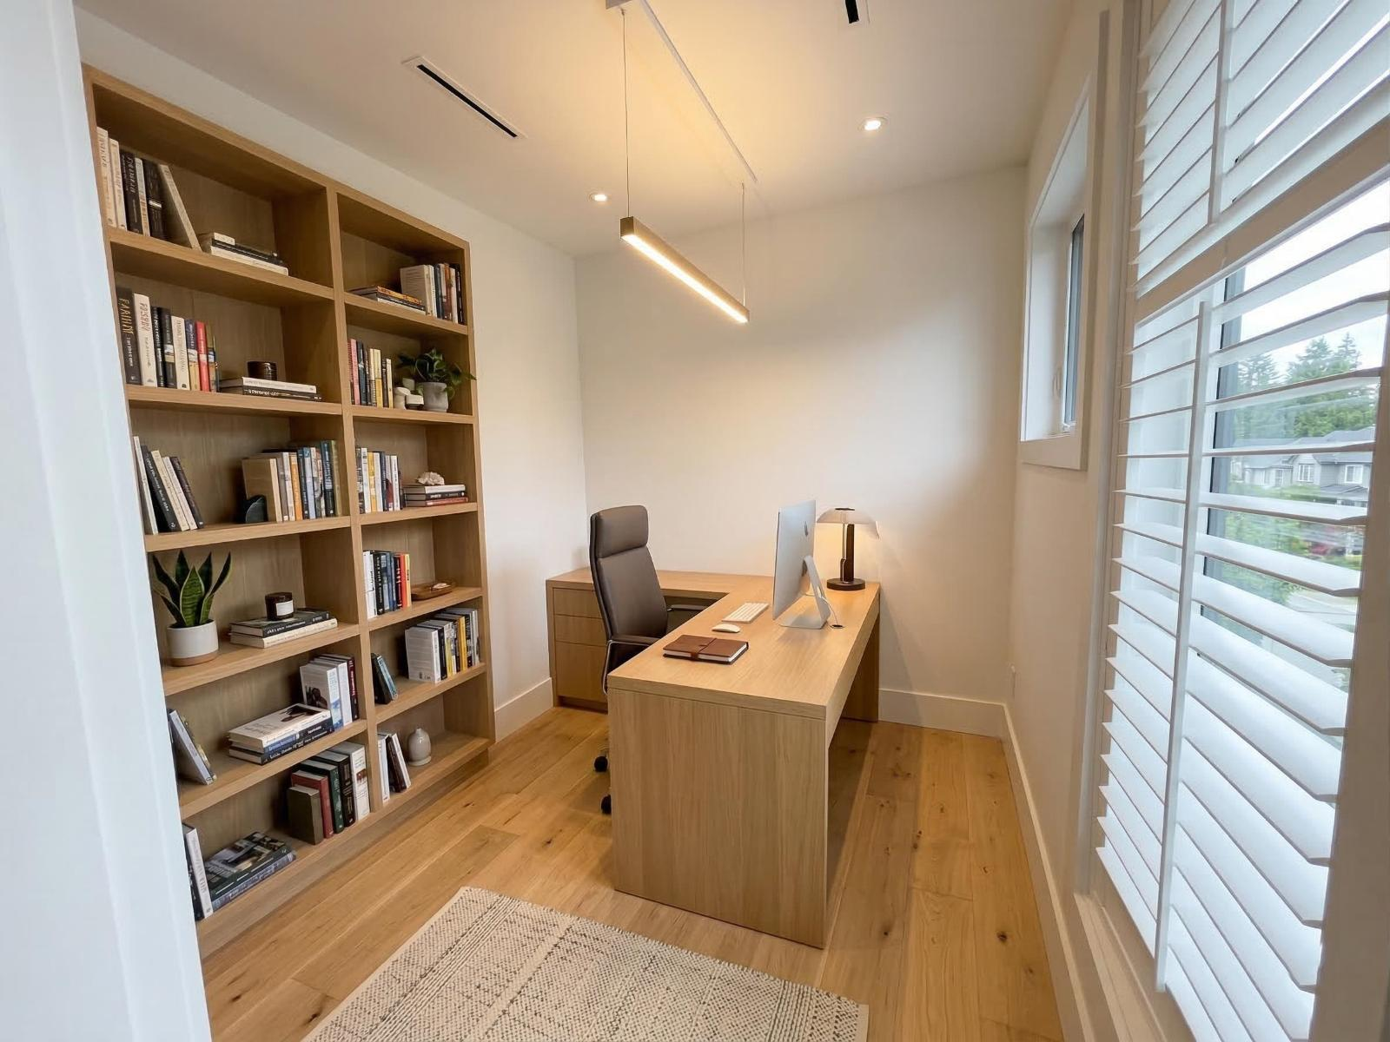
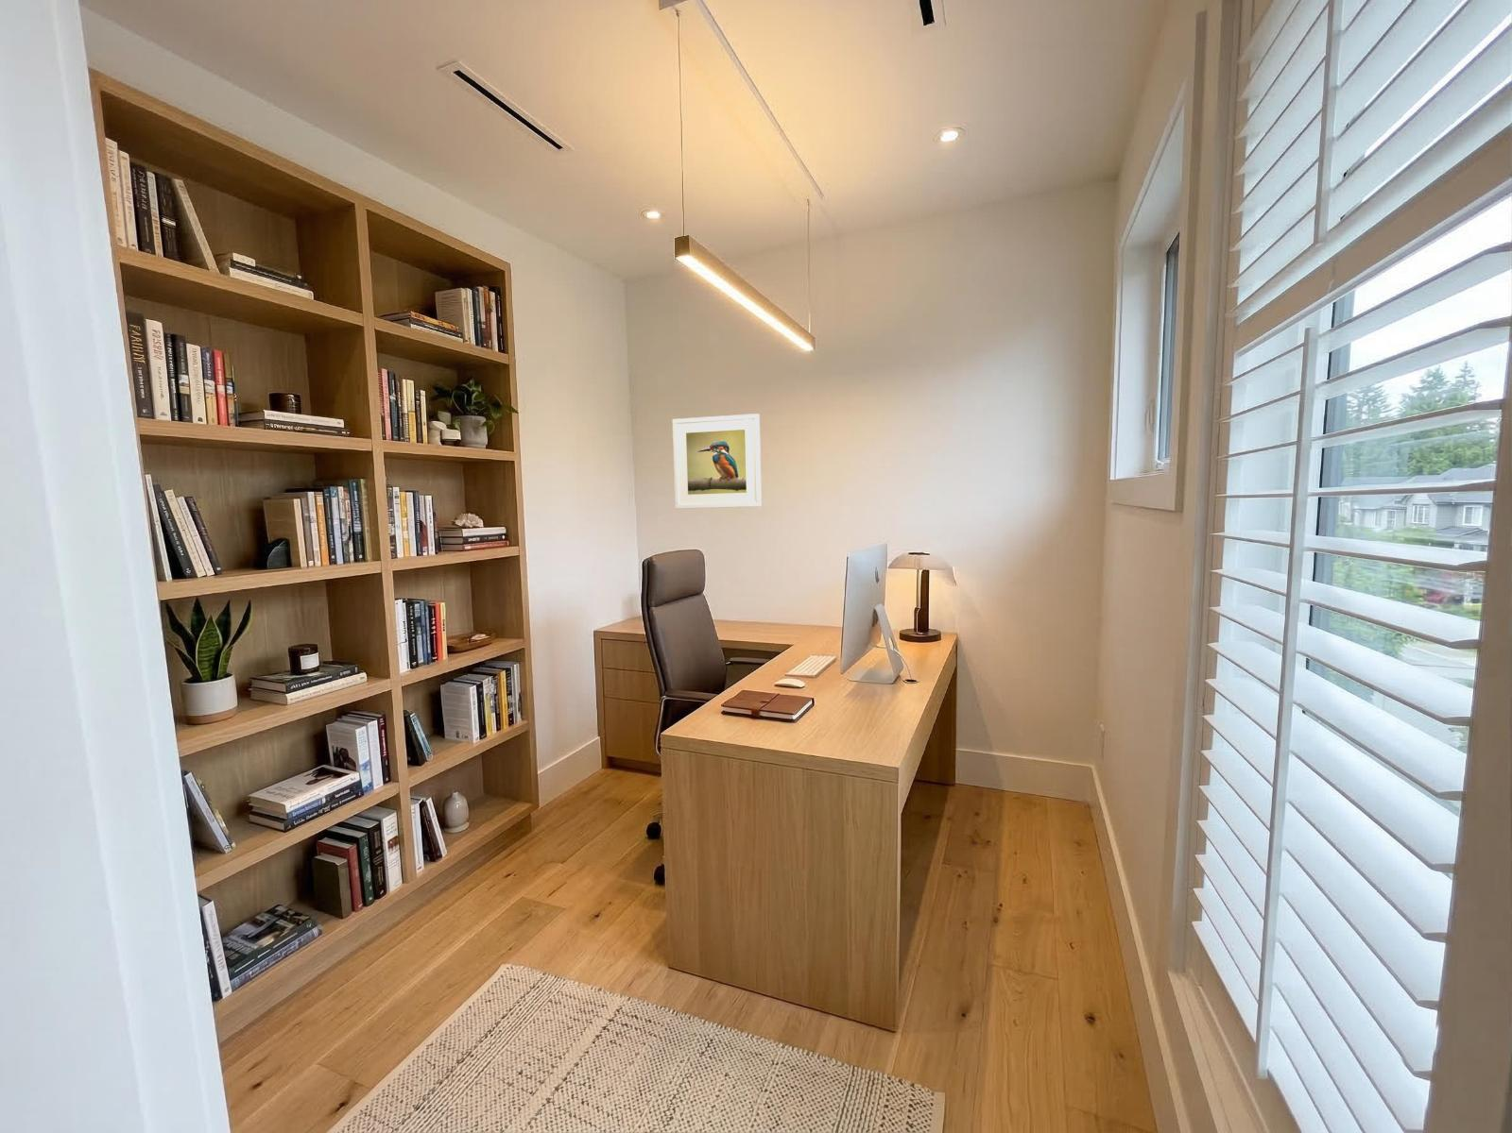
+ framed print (717, 462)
